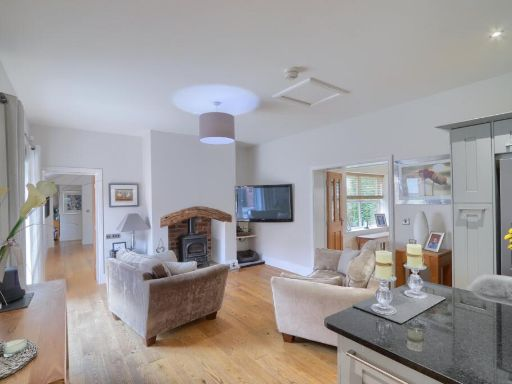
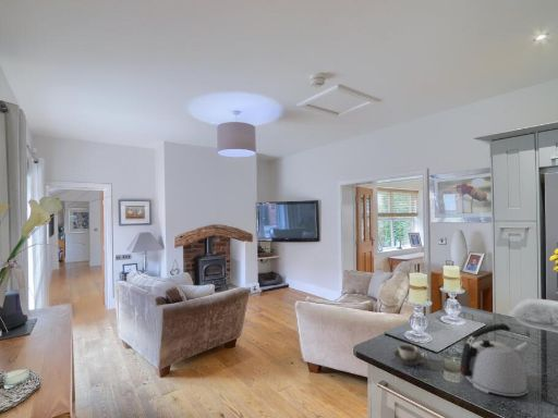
+ kettle (495, 353)
+ cup (408, 354)
